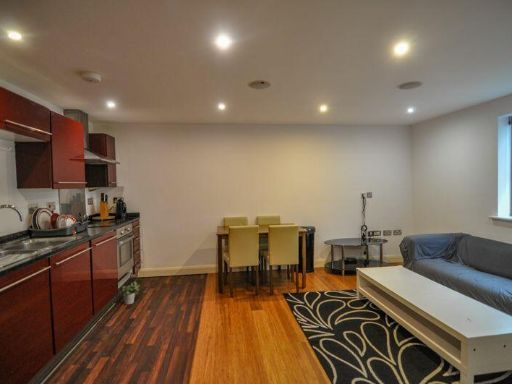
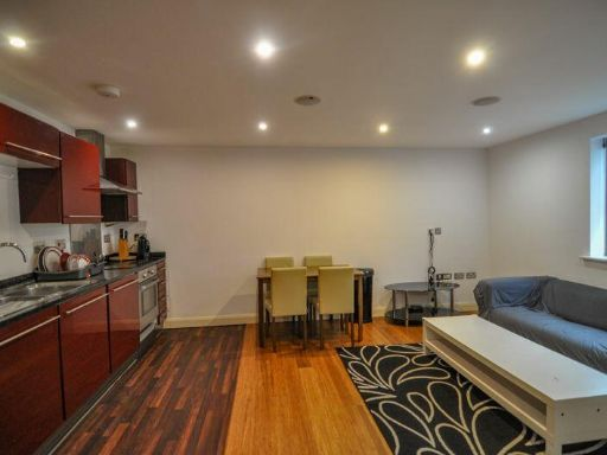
- potted plant (130, 293)
